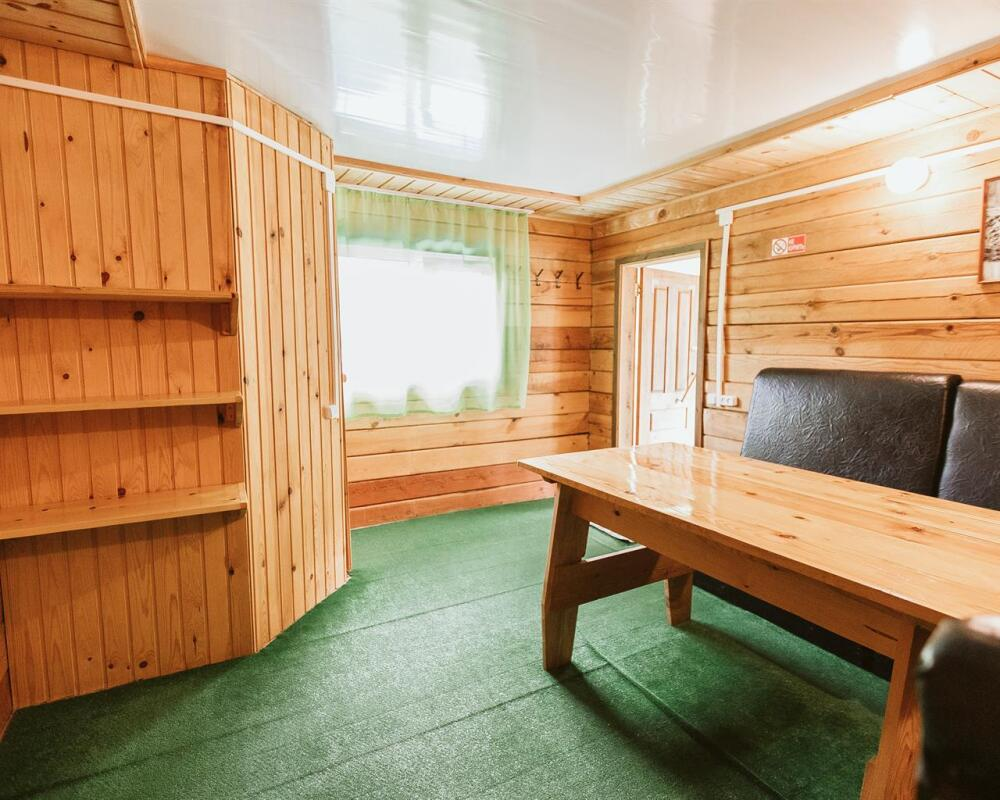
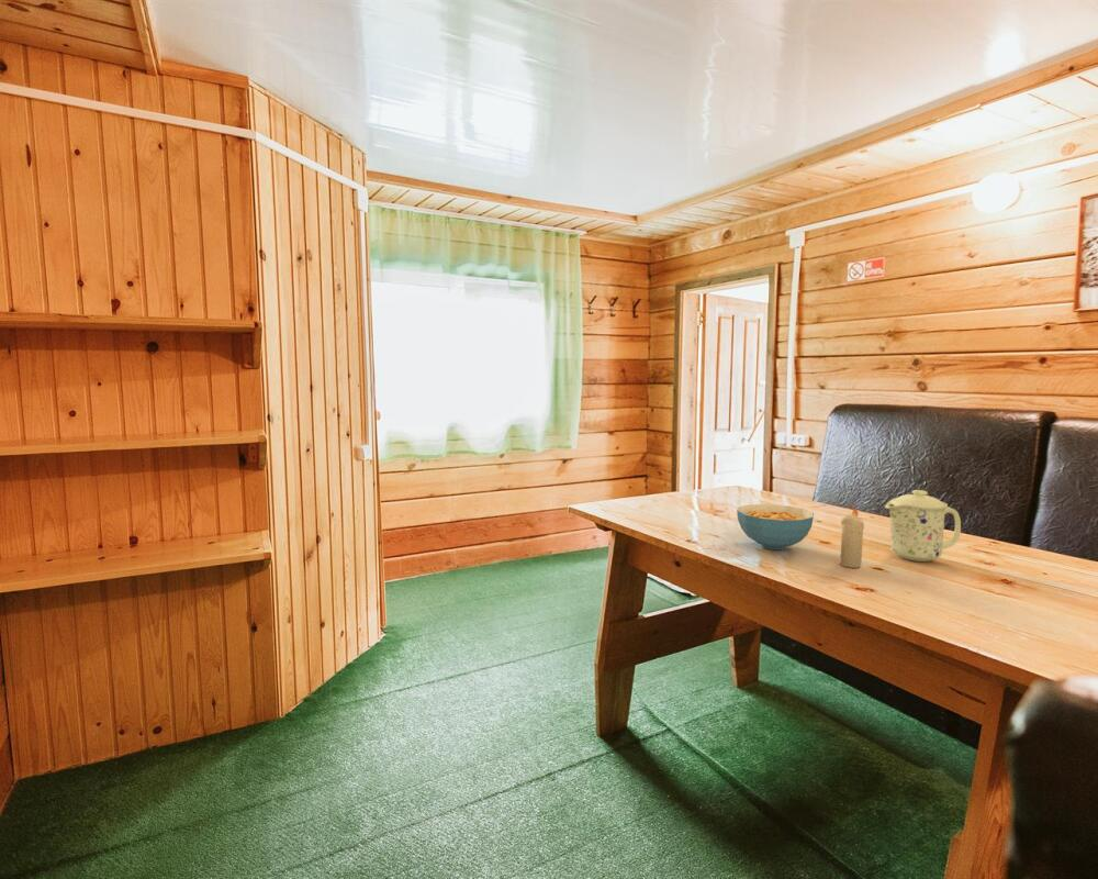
+ mug (921, 524)
+ cereal bowl (774, 528)
+ candle (851, 535)
